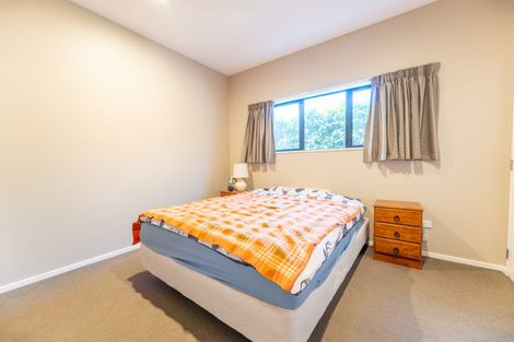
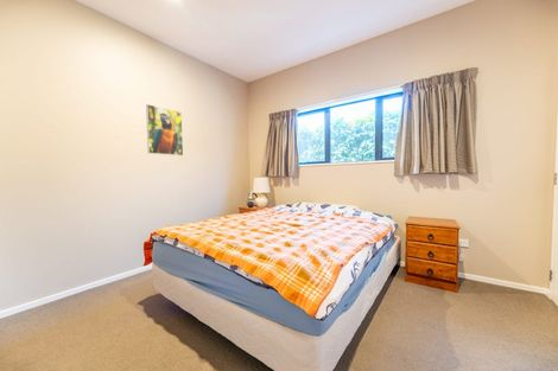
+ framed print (165, 132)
